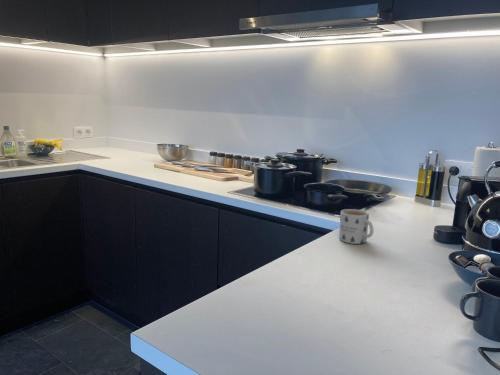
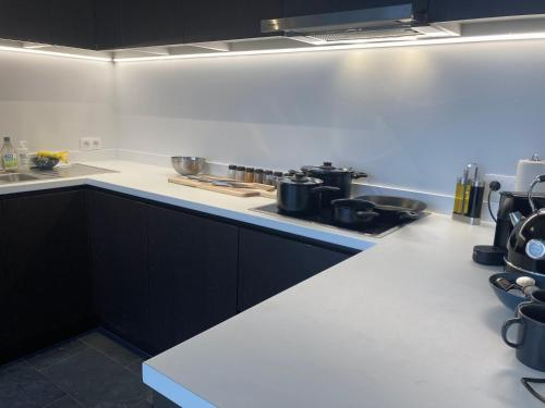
- mug (357, 227)
